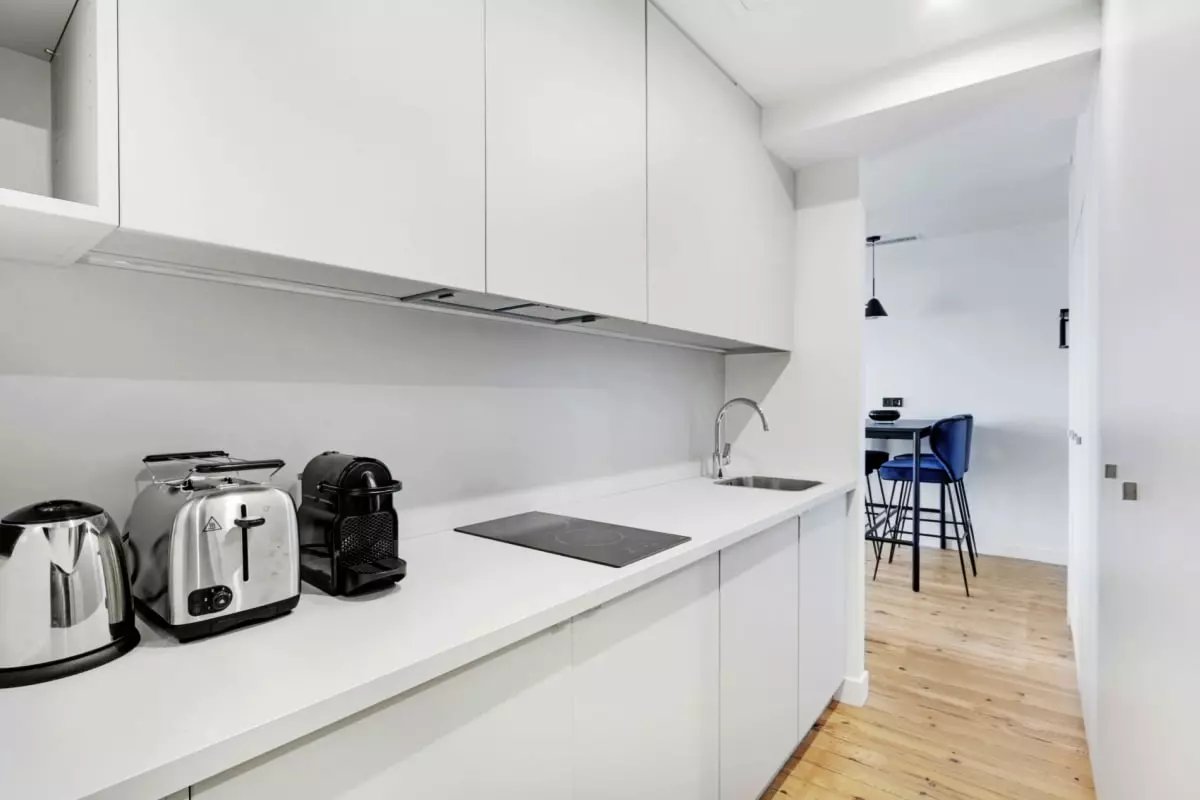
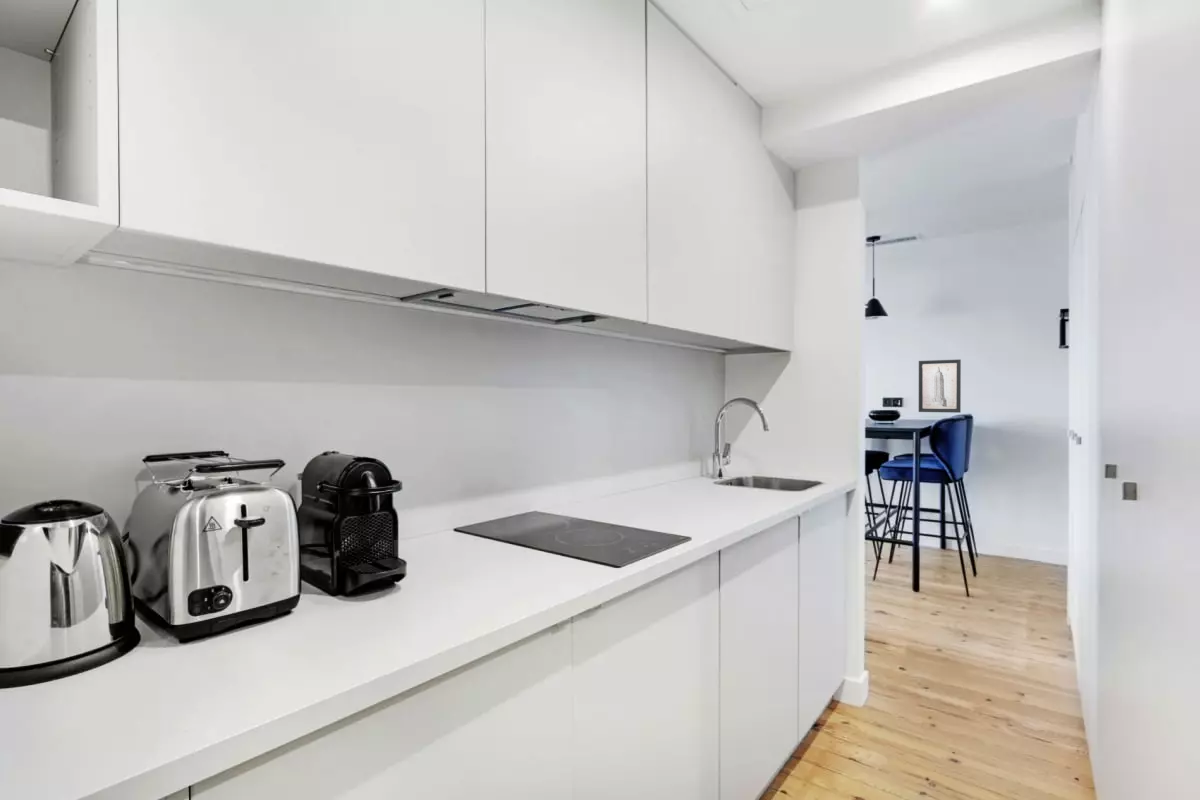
+ wall art (939, 386)
